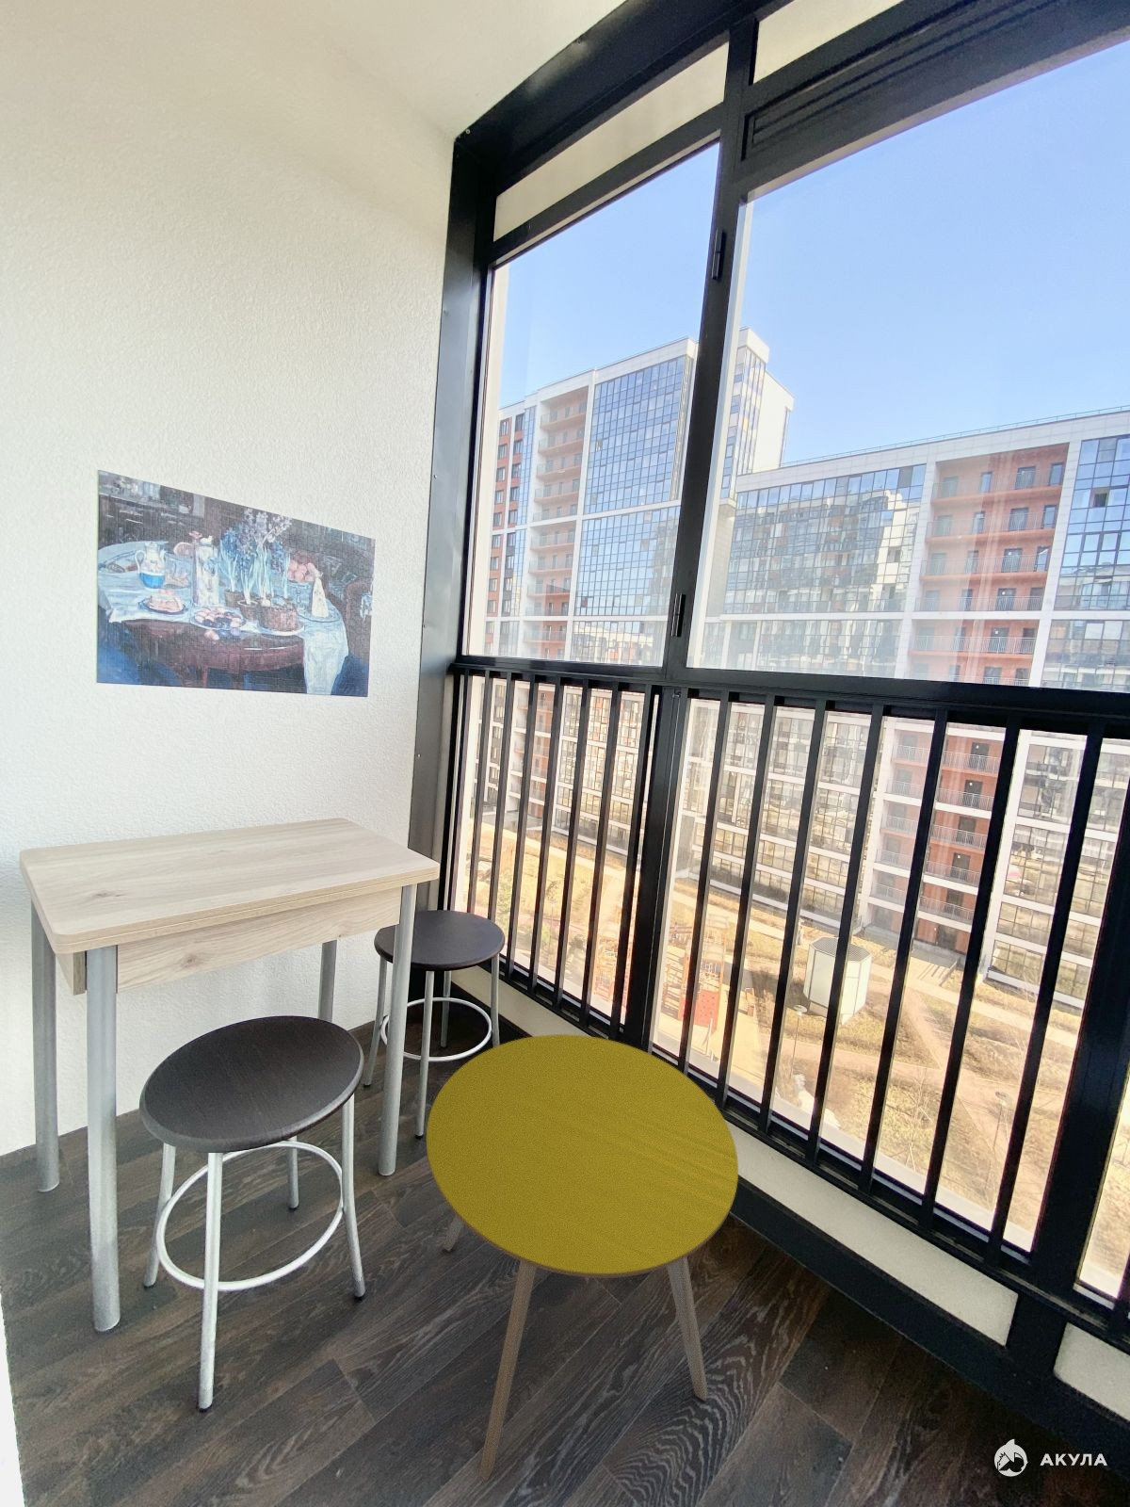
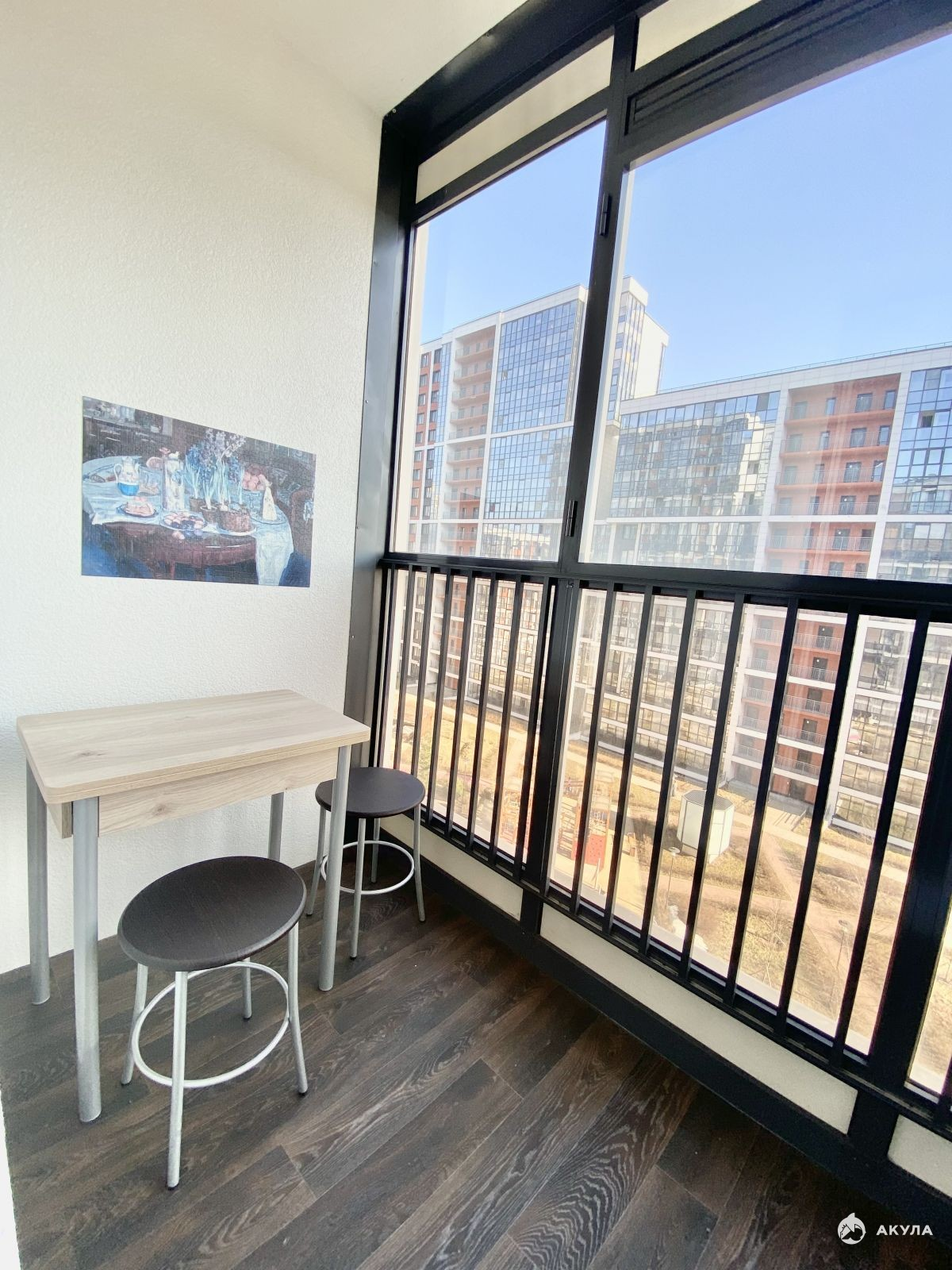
- side table (572, 1221)
